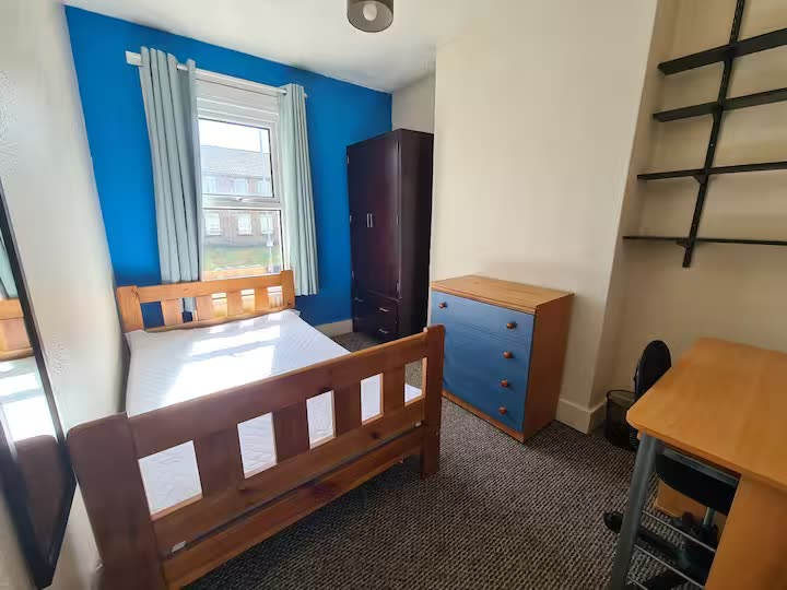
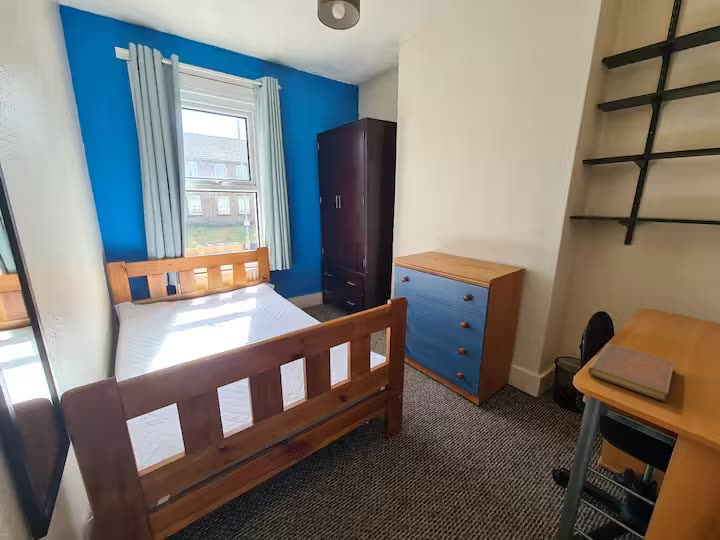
+ notebook (631, 367)
